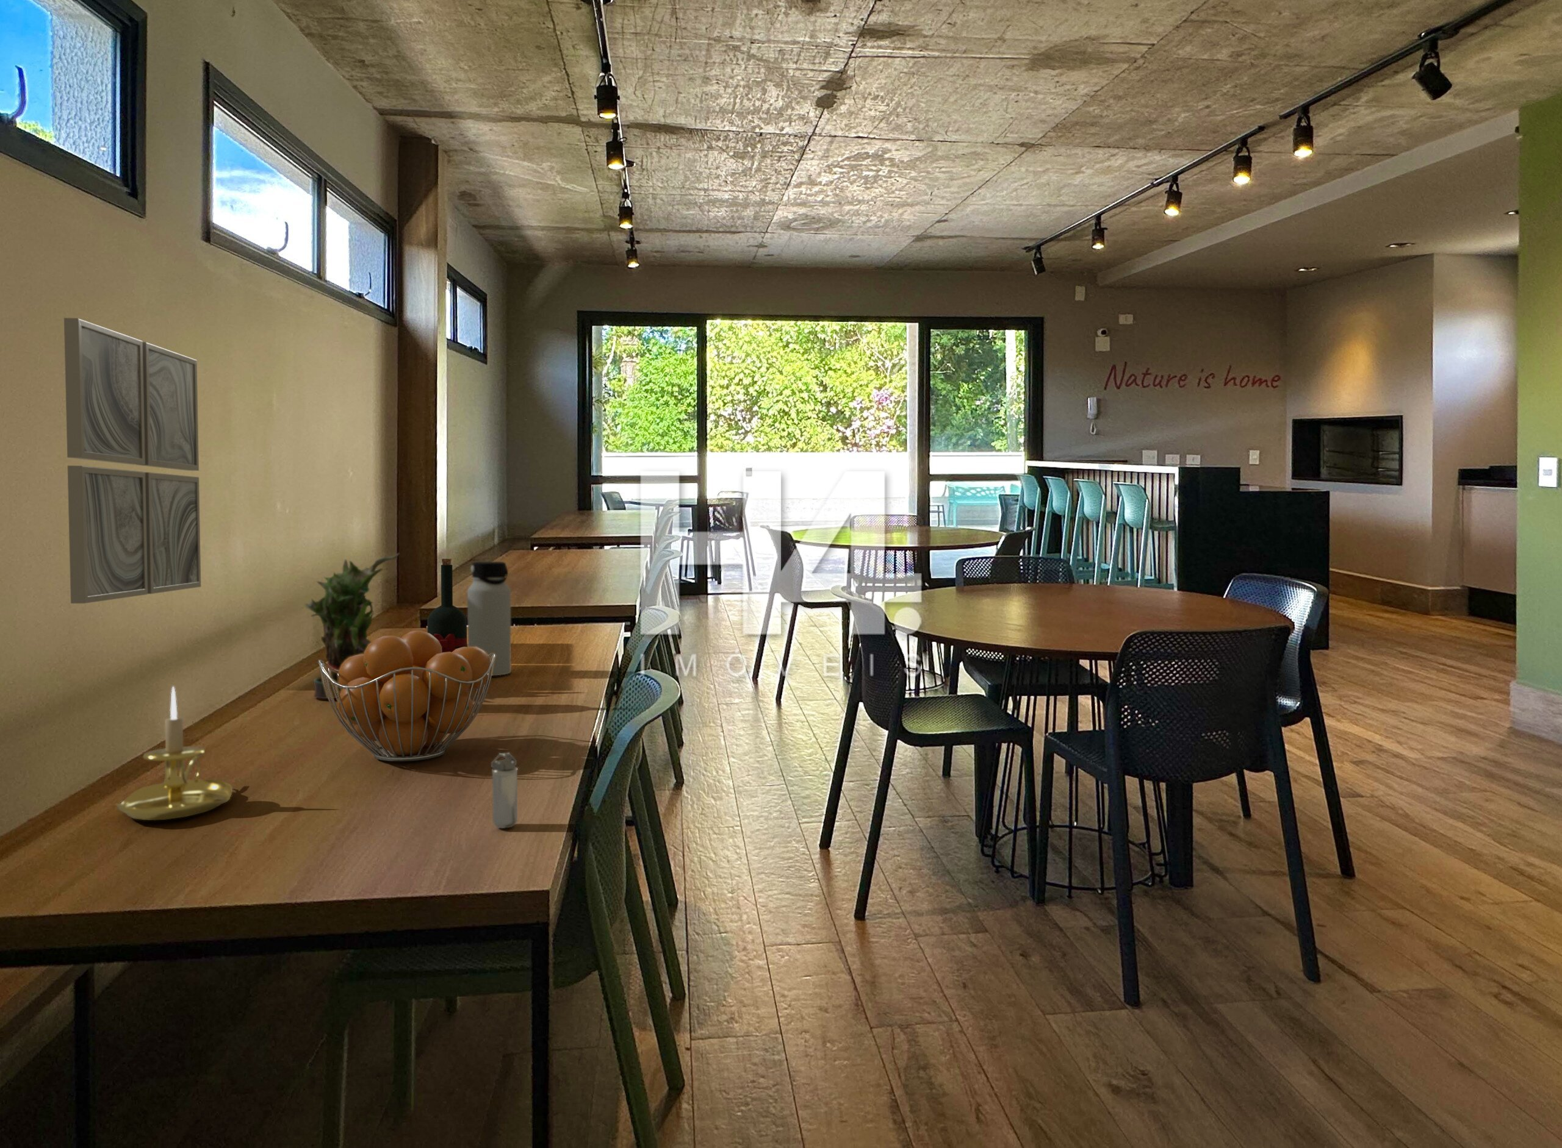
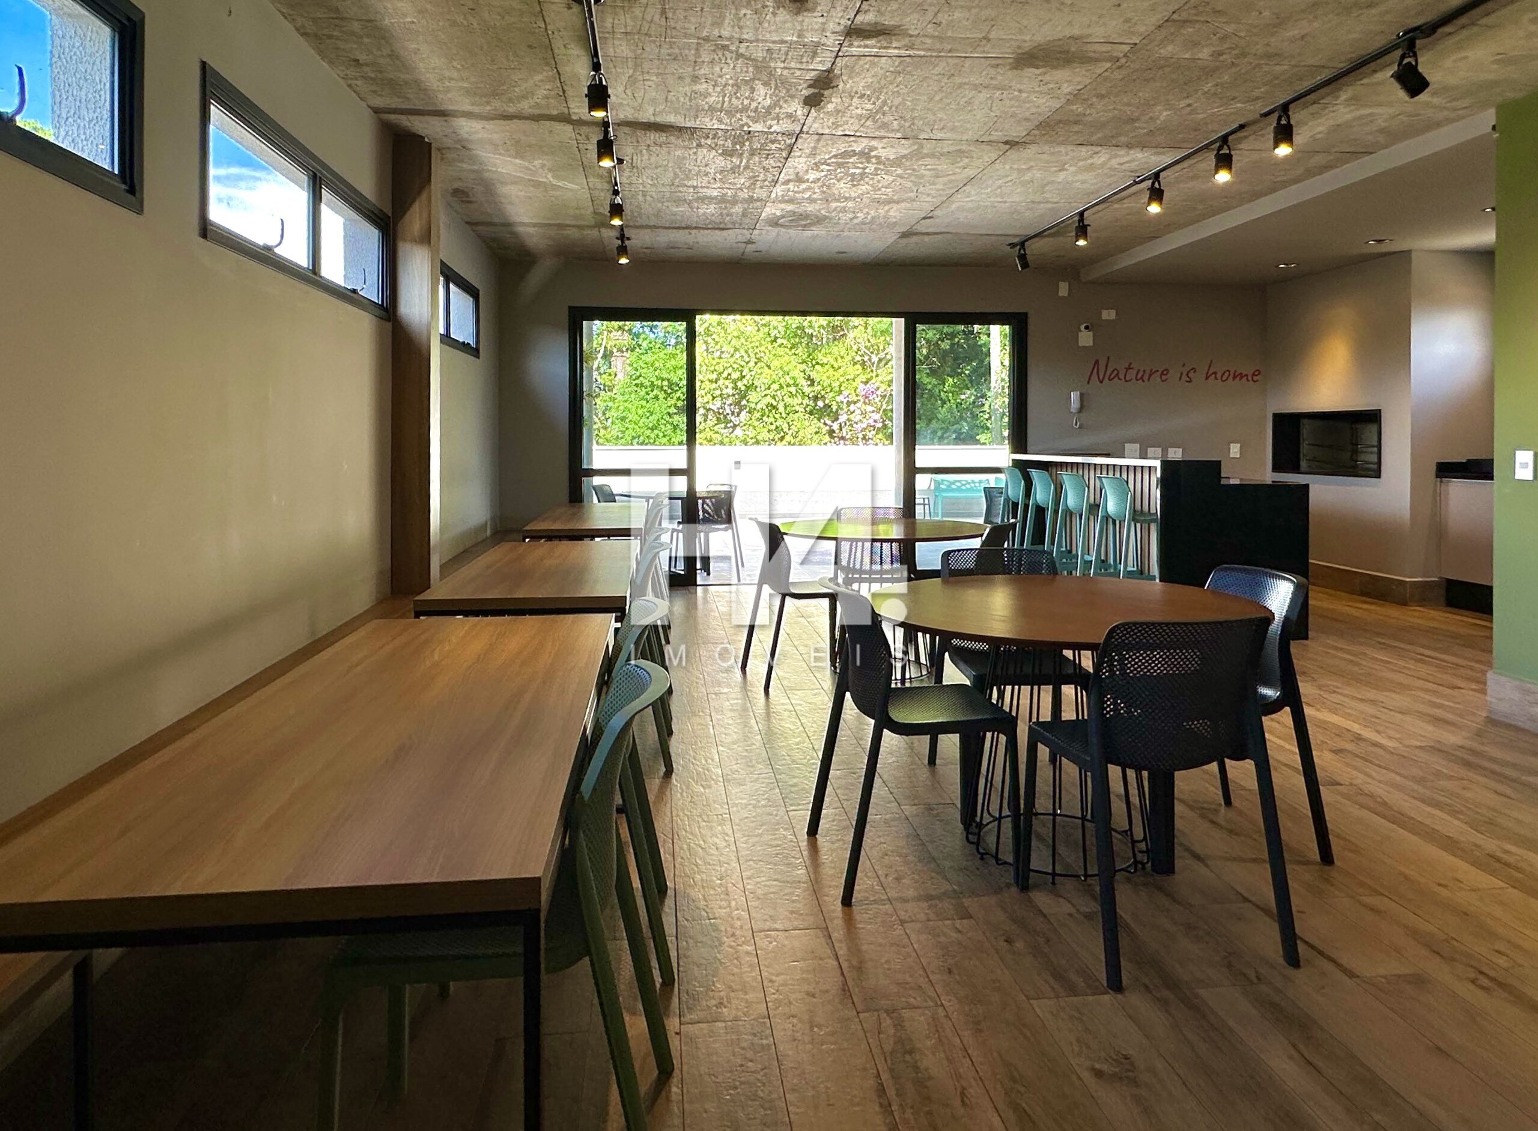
- wall art (141, 466)
- potted plant (353, 624)
- shaker (504, 789)
- water bottle (489, 617)
- wine bottle (446, 634)
- candle holder (177, 746)
- fruit basket (409, 693)
